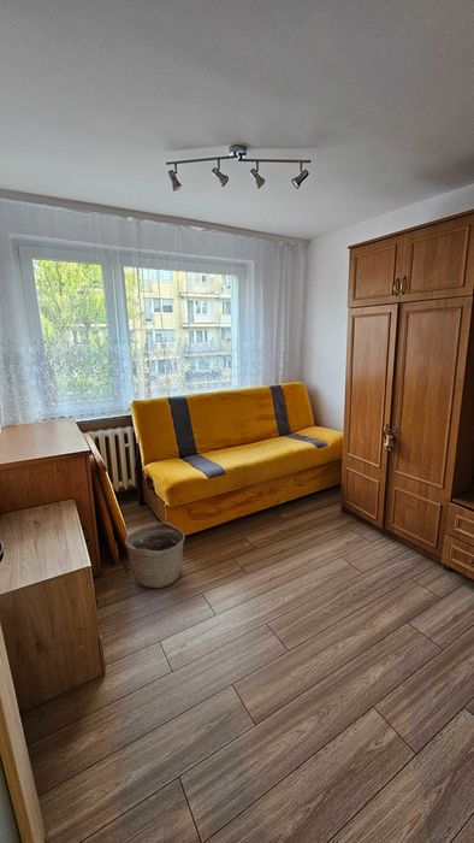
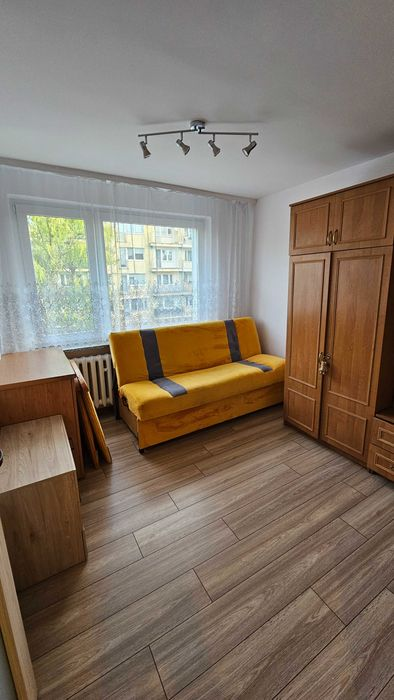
- basket (156, 553)
